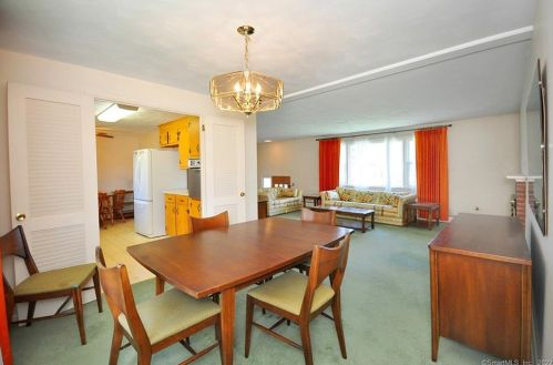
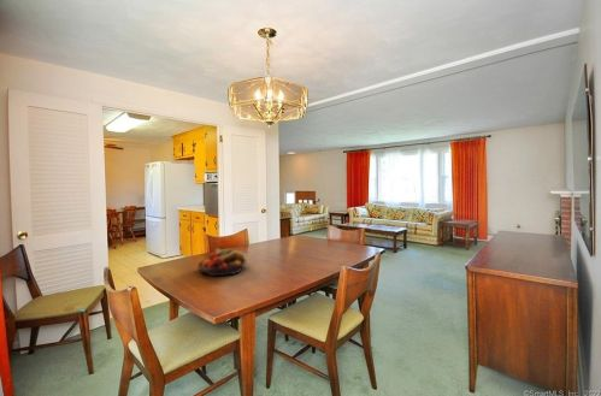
+ fruit bowl (222, 259)
